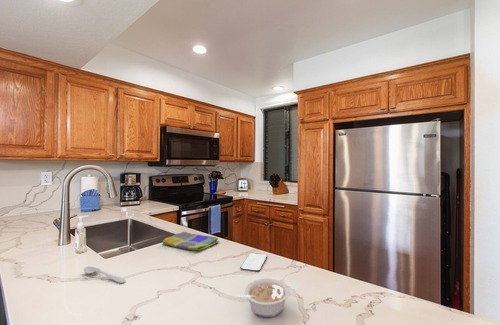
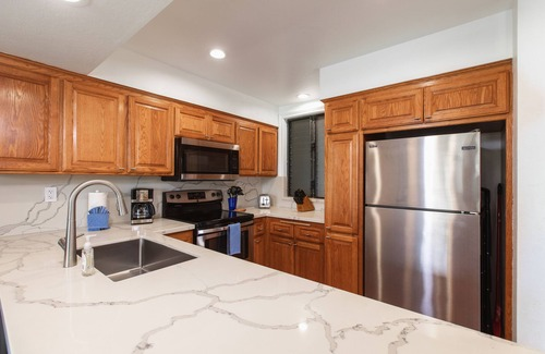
- dish towel (190, 240)
- spoon (104, 273)
- smartphone (254, 261)
- legume (266, 297)
